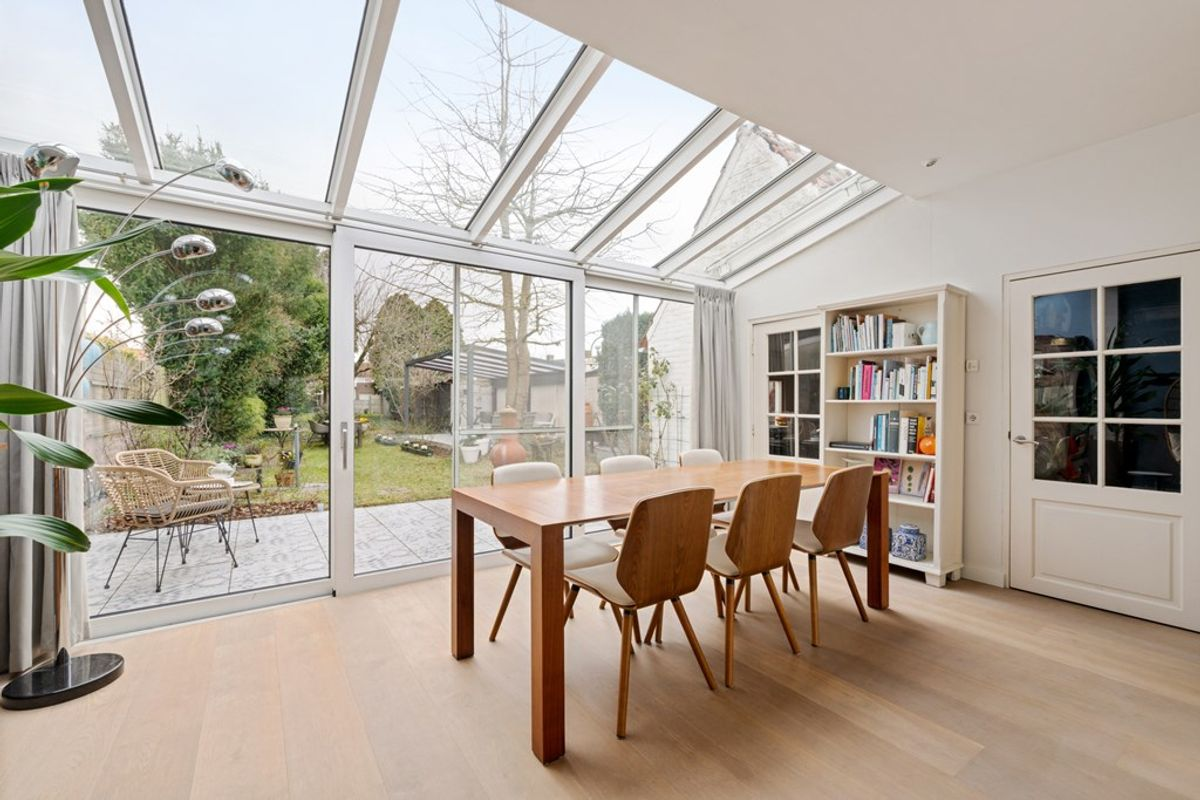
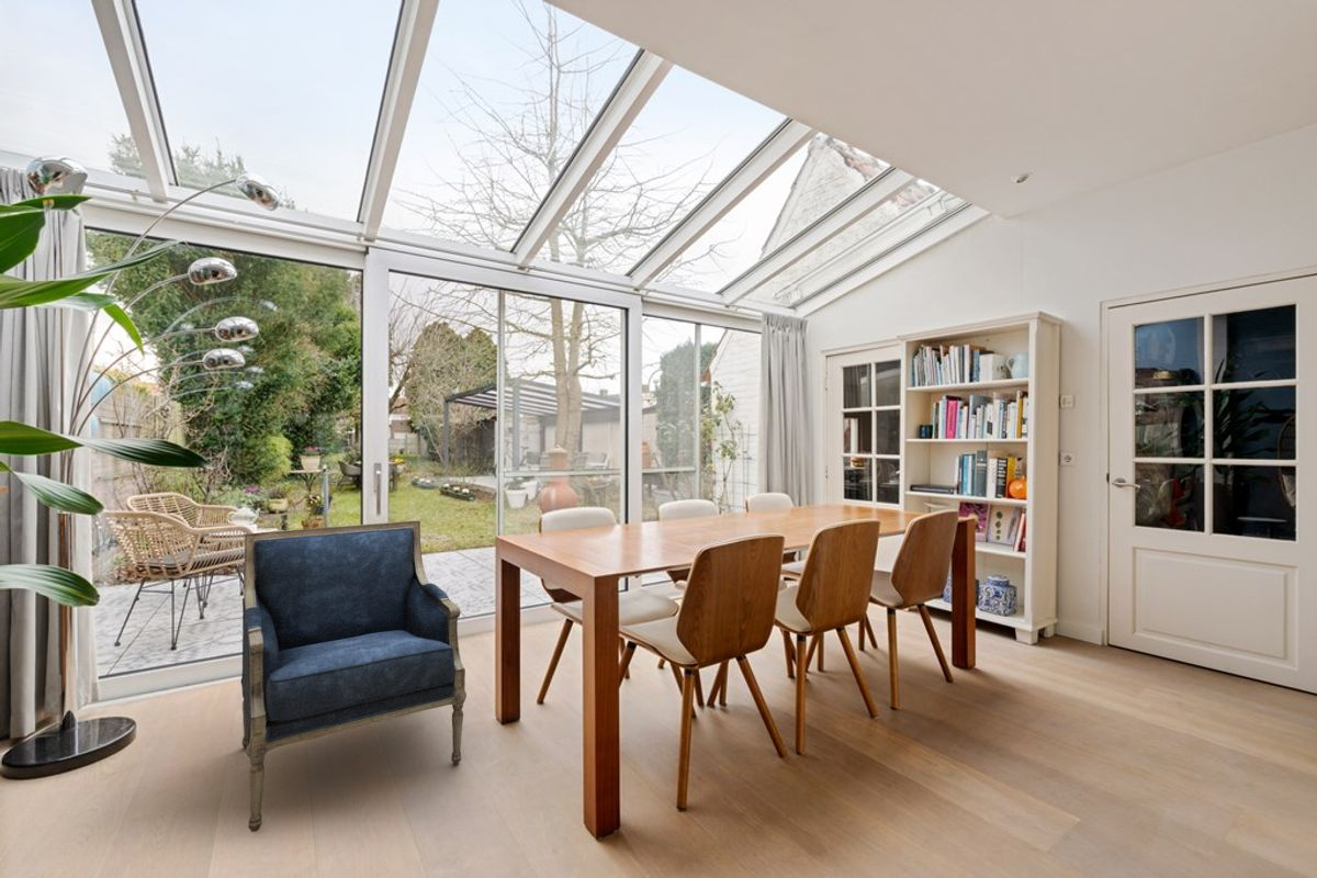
+ armchair (350, 644)
